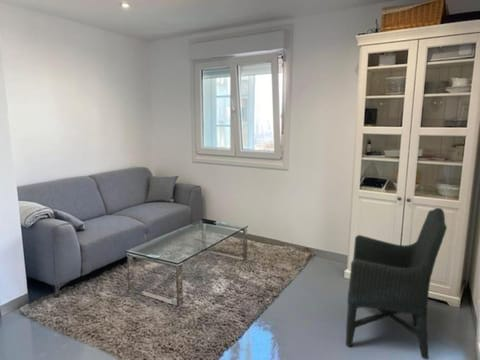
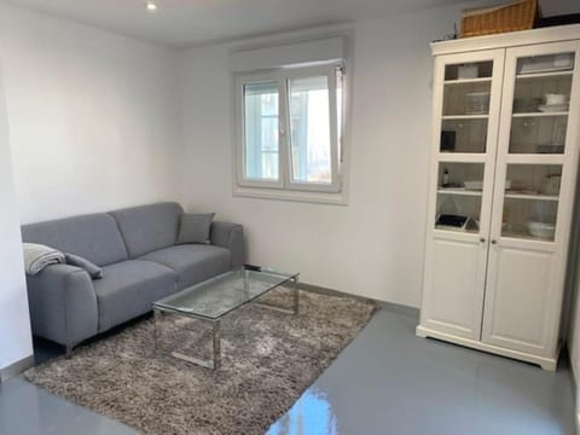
- chair (391, 271)
